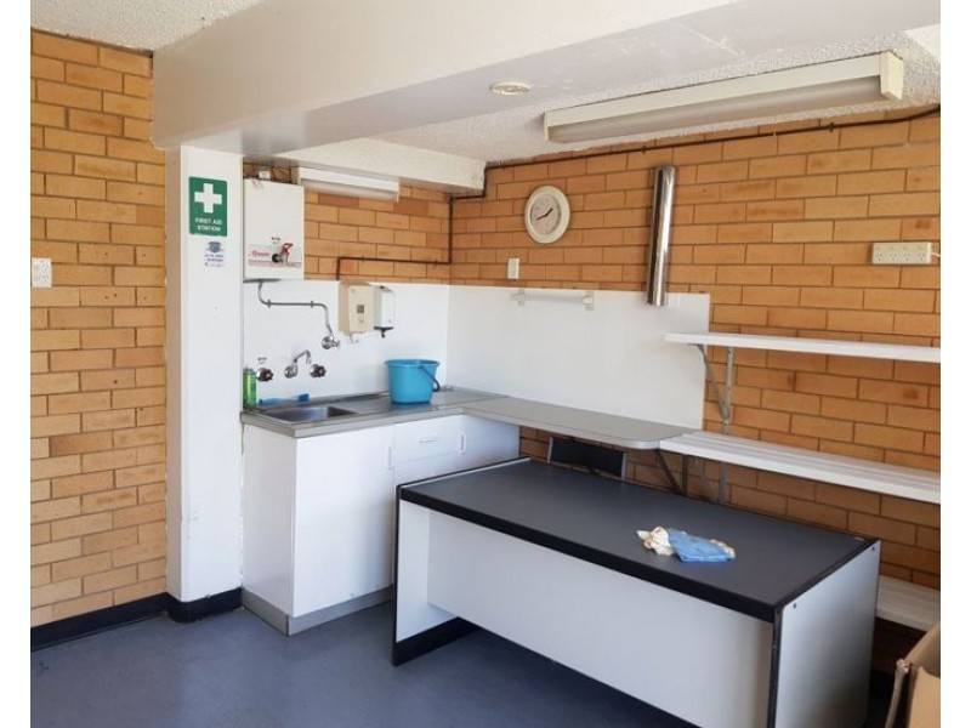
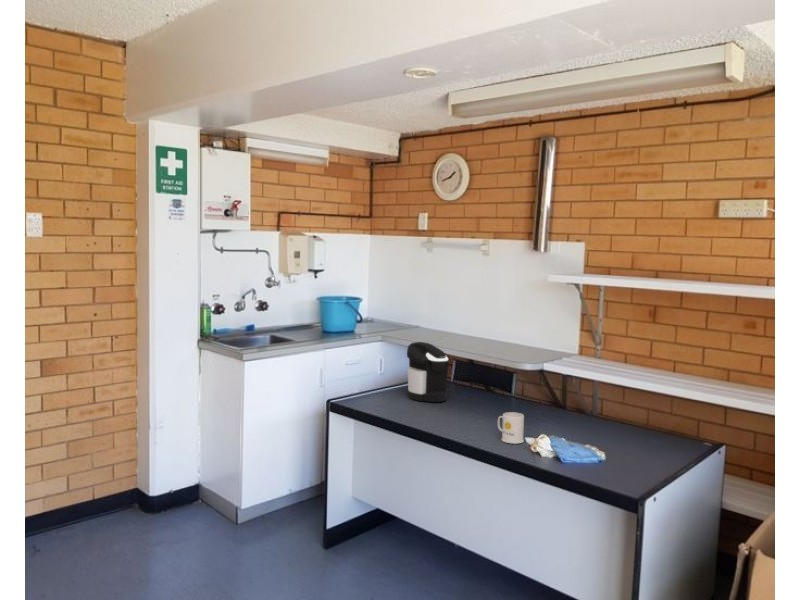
+ coffee maker (429, 370)
+ mug (509, 426)
